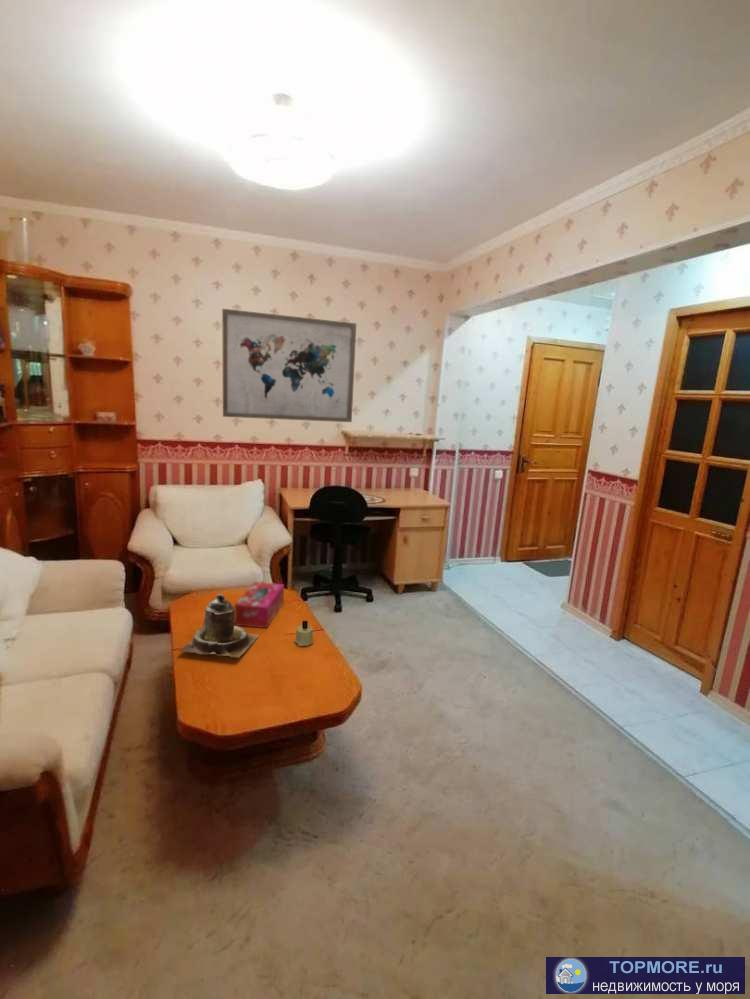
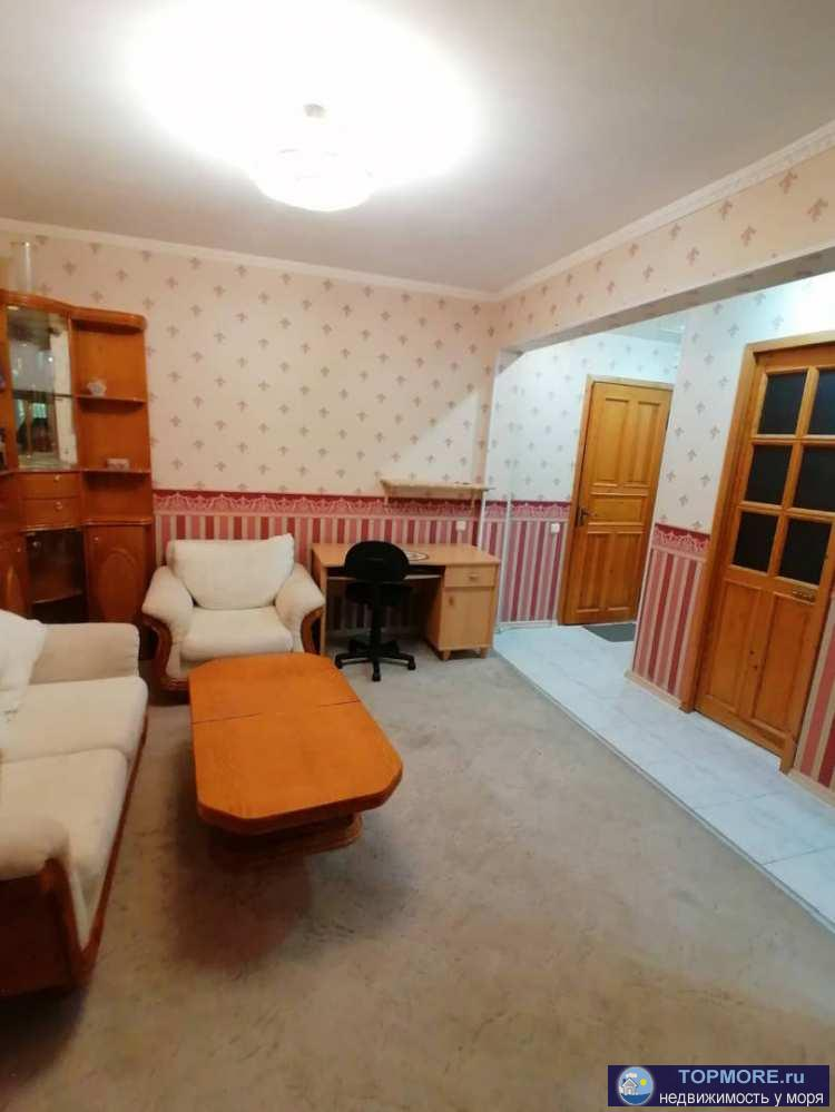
- candle (303, 631)
- teapot (221, 621)
- wall art (290, 369)
- tissue box (260, 603)
